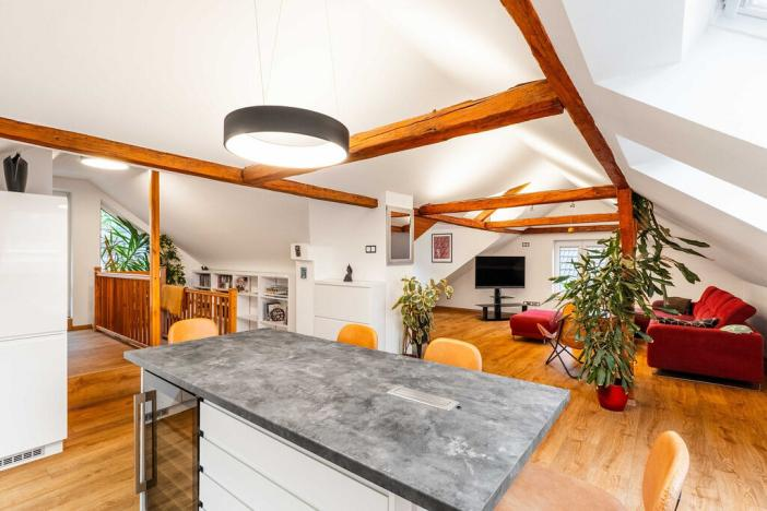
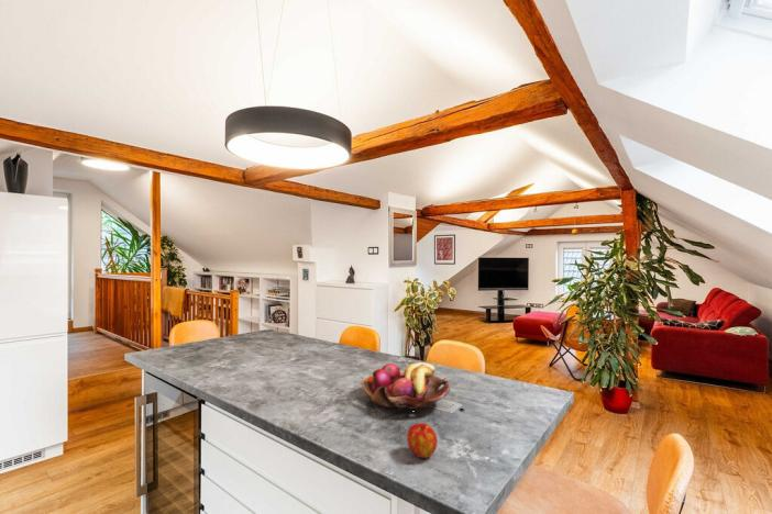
+ apple (421, 440)
+ fruit basket (406, 383)
